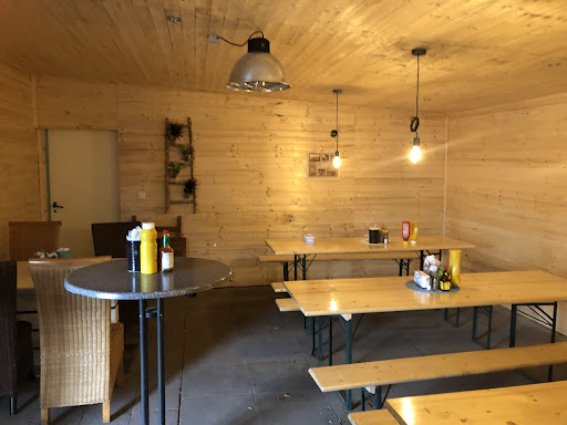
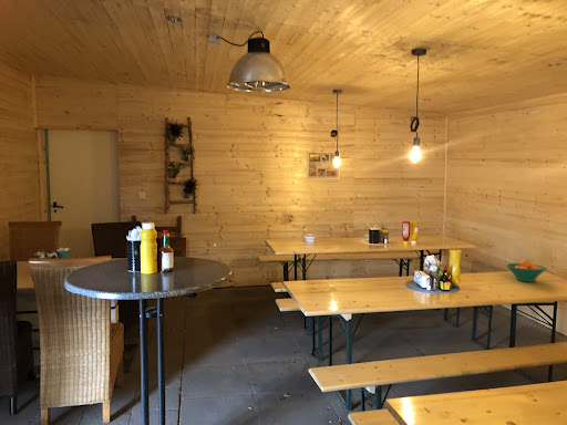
+ fruit bowl (525, 270)
